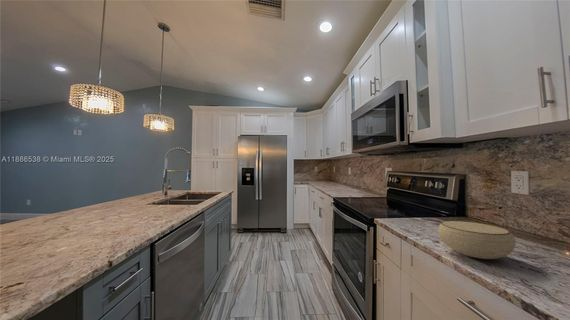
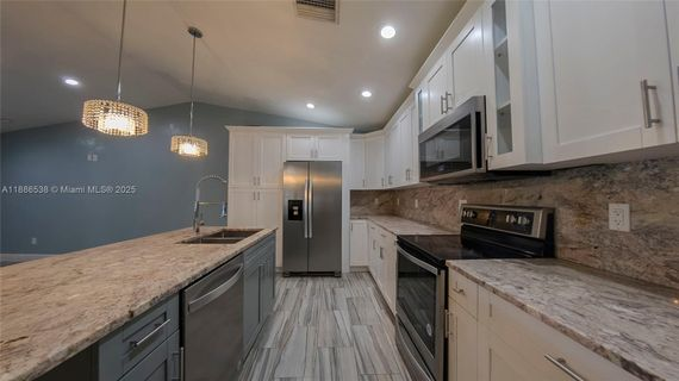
- bowl (473, 240)
